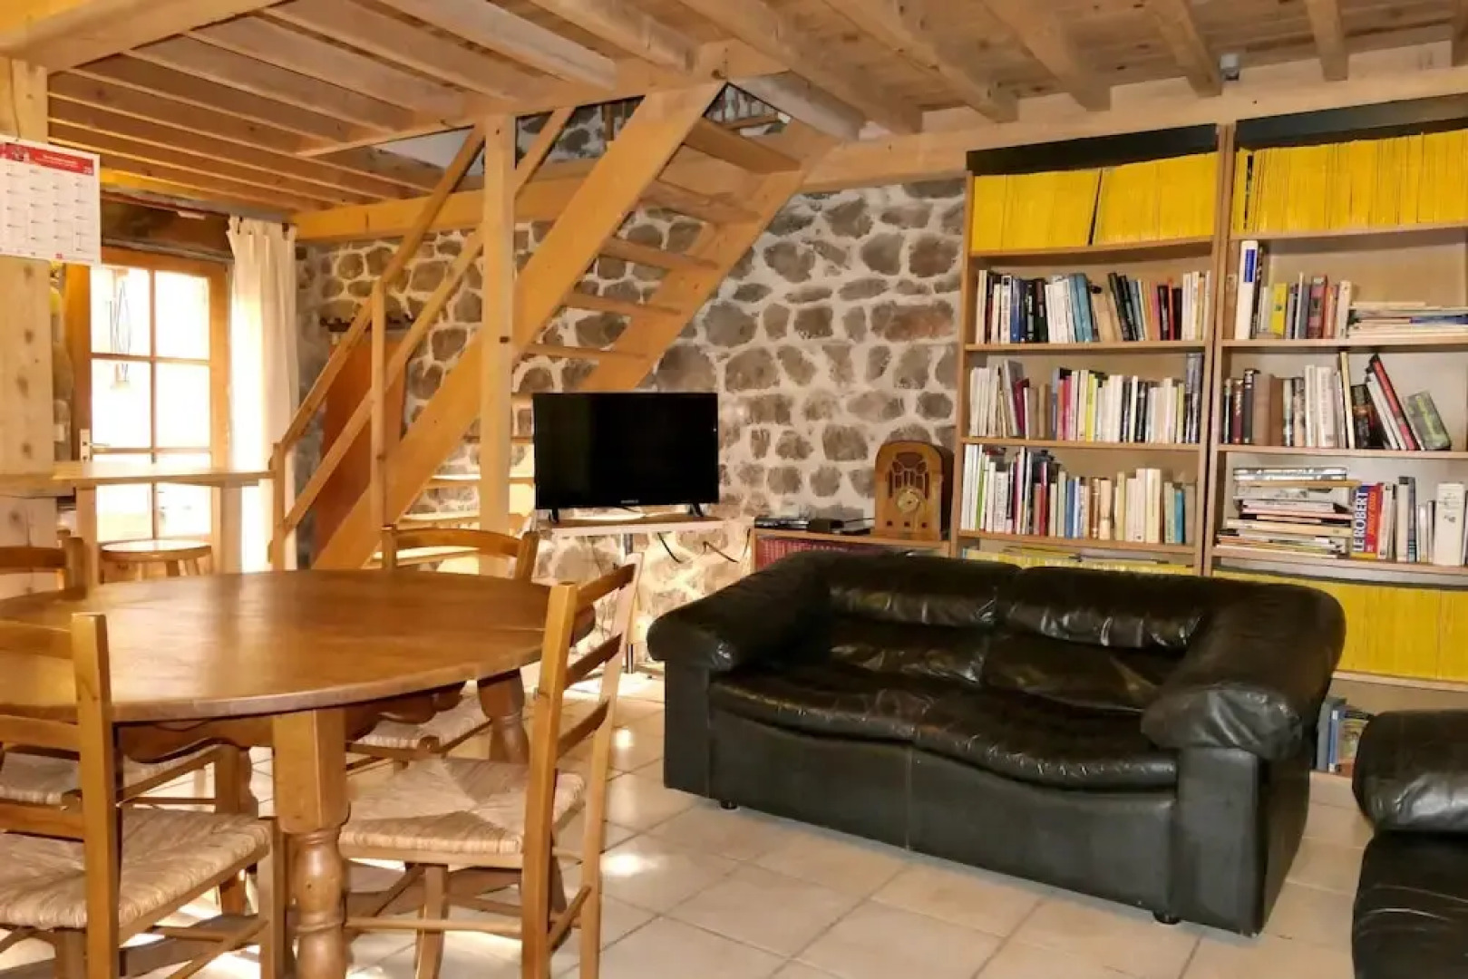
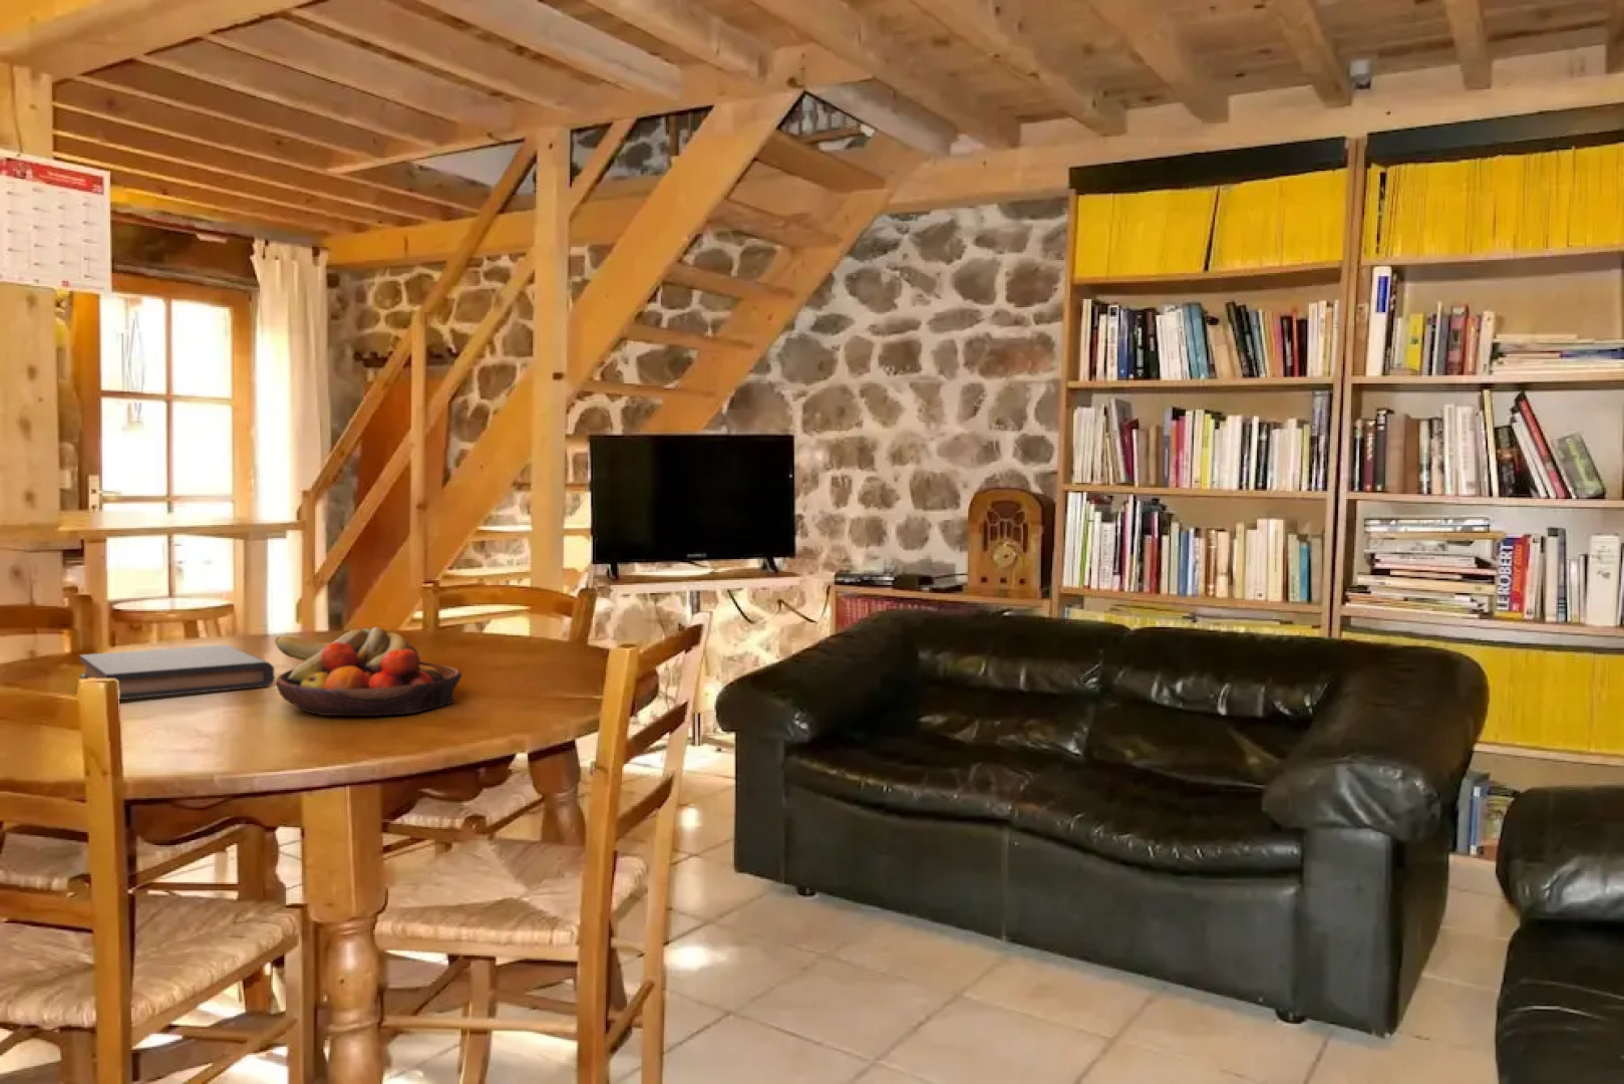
+ fruit bowl (368, 667)
+ book (175, 669)
